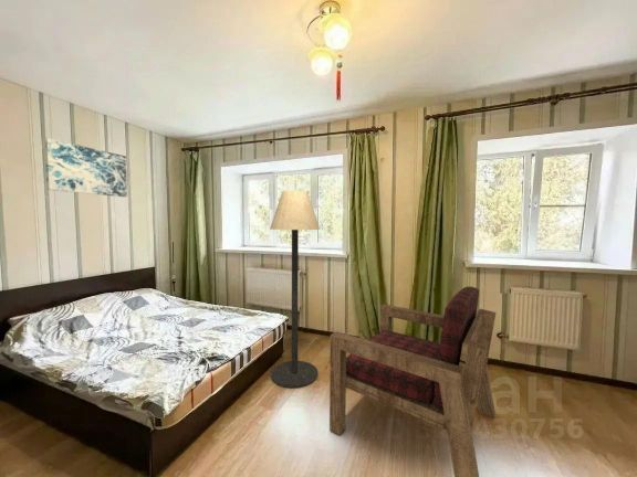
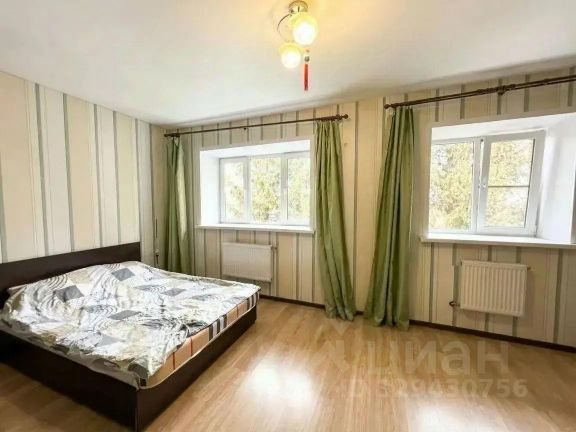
- armchair (418, 354)
- floor lamp (294, 285)
- wall art (90, 171)
